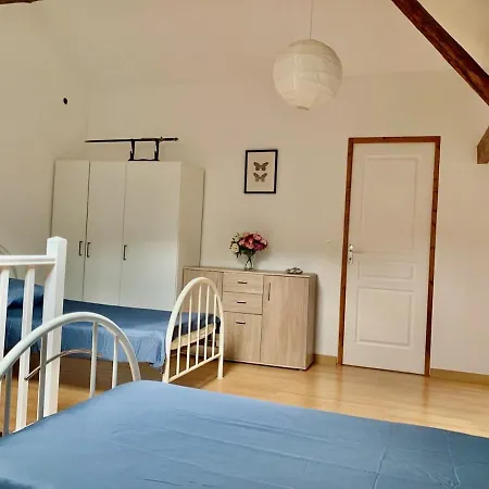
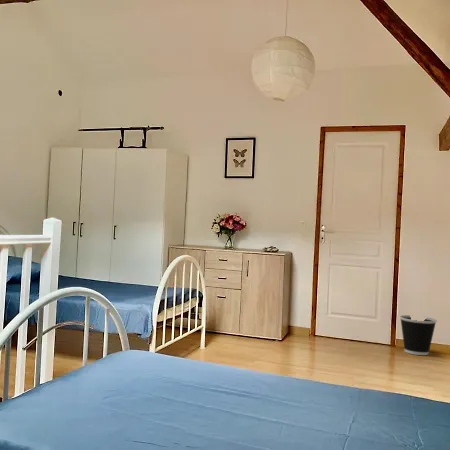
+ wastebasket (417, 335)
